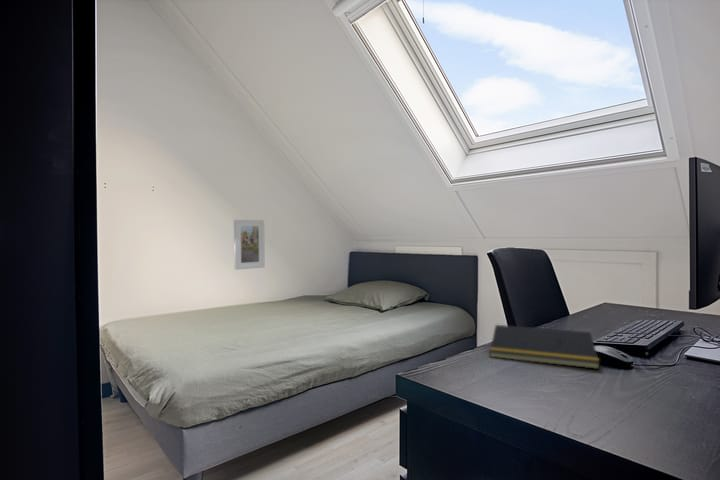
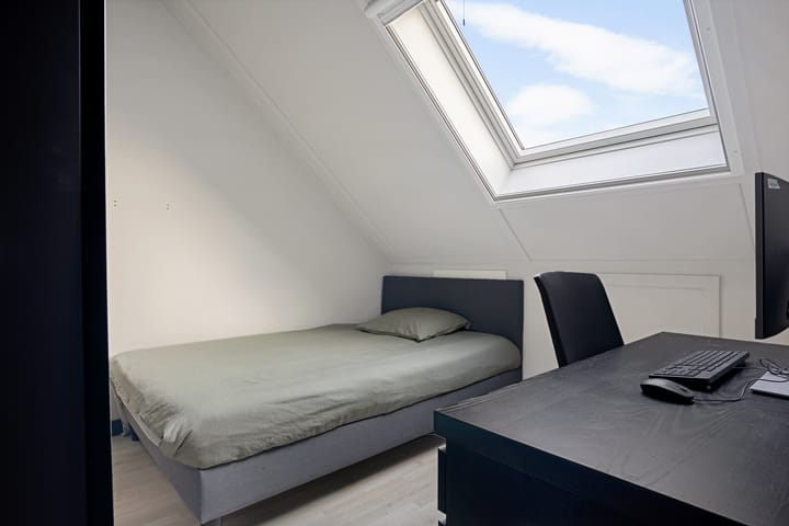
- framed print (249, 244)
- notepad (541, 344)
